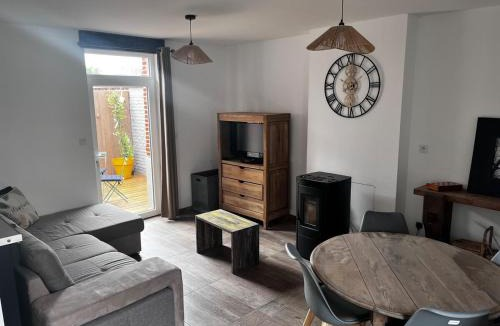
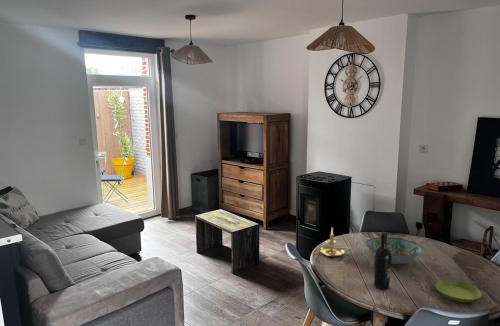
+ decorative bowl (392, 253)
+ saucer (457, 291)
+ candle holder (333, 240)
+ wine bottle (382, 259)
